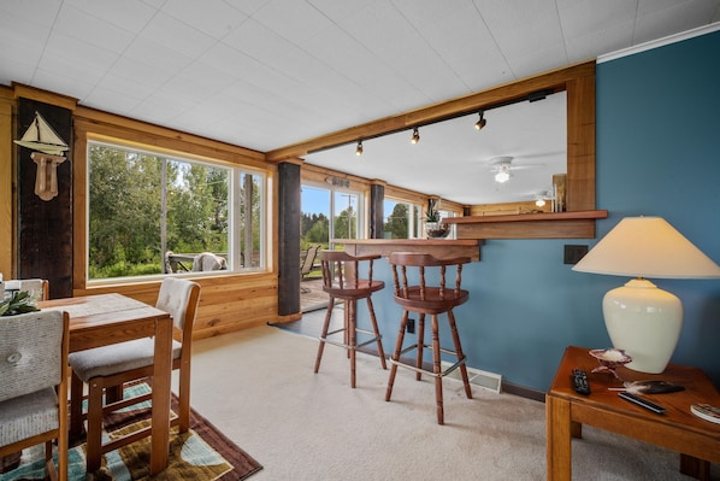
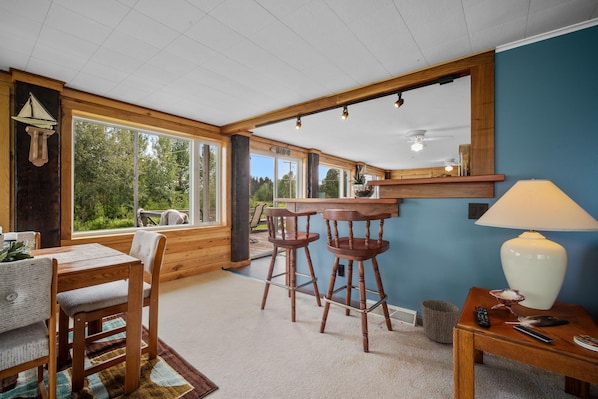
+ waste basket (439, 321)
